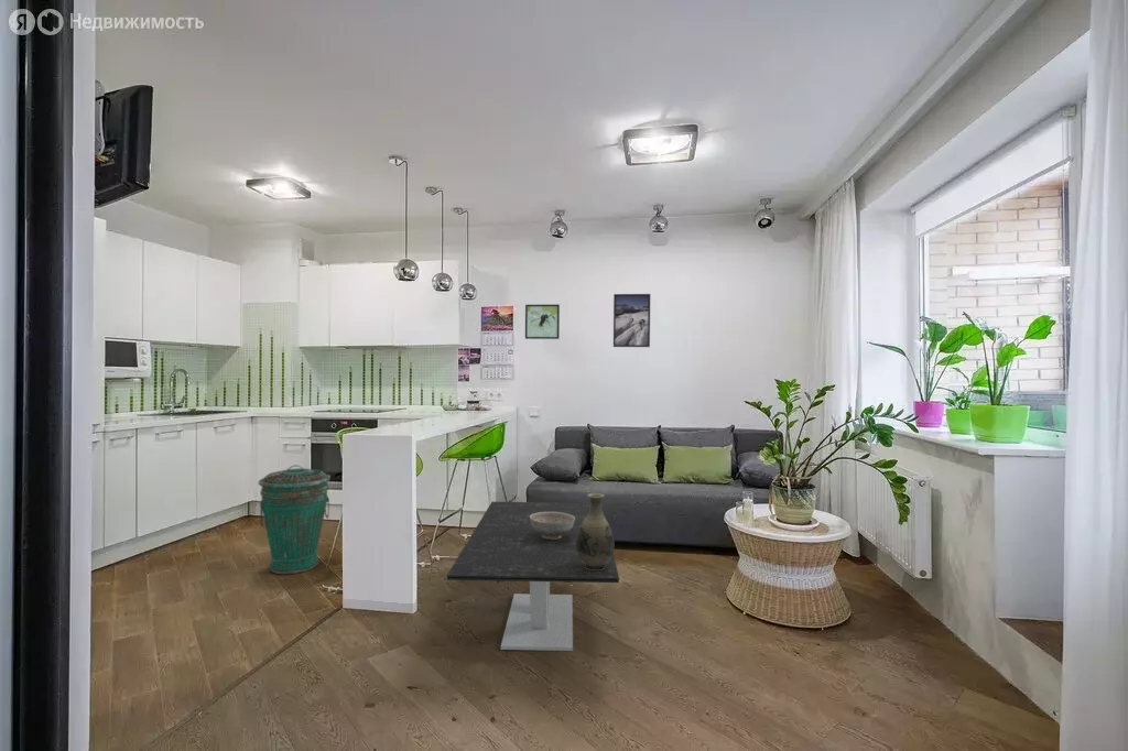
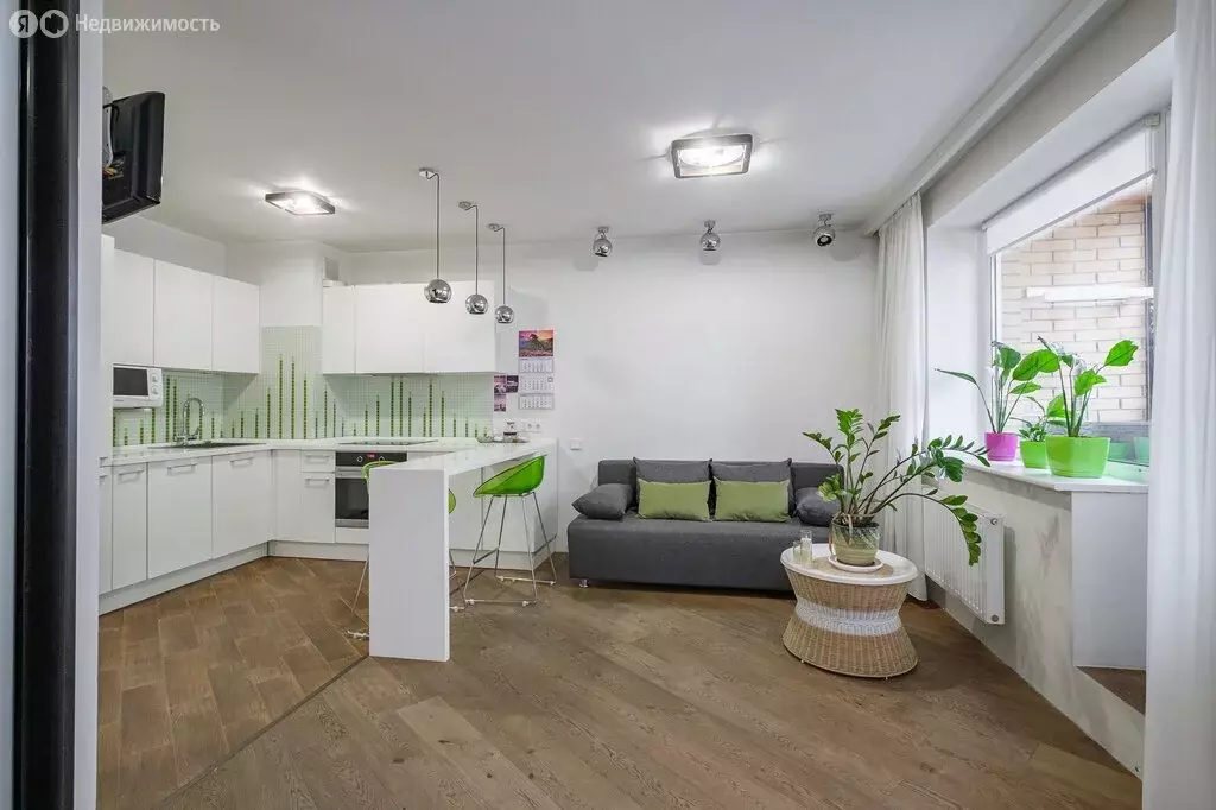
- vase (595, 530)
- decorative bowl (552, 526)
- coffee table (540, 576)
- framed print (631, 320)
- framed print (542, 322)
- trash can (294, 515)
